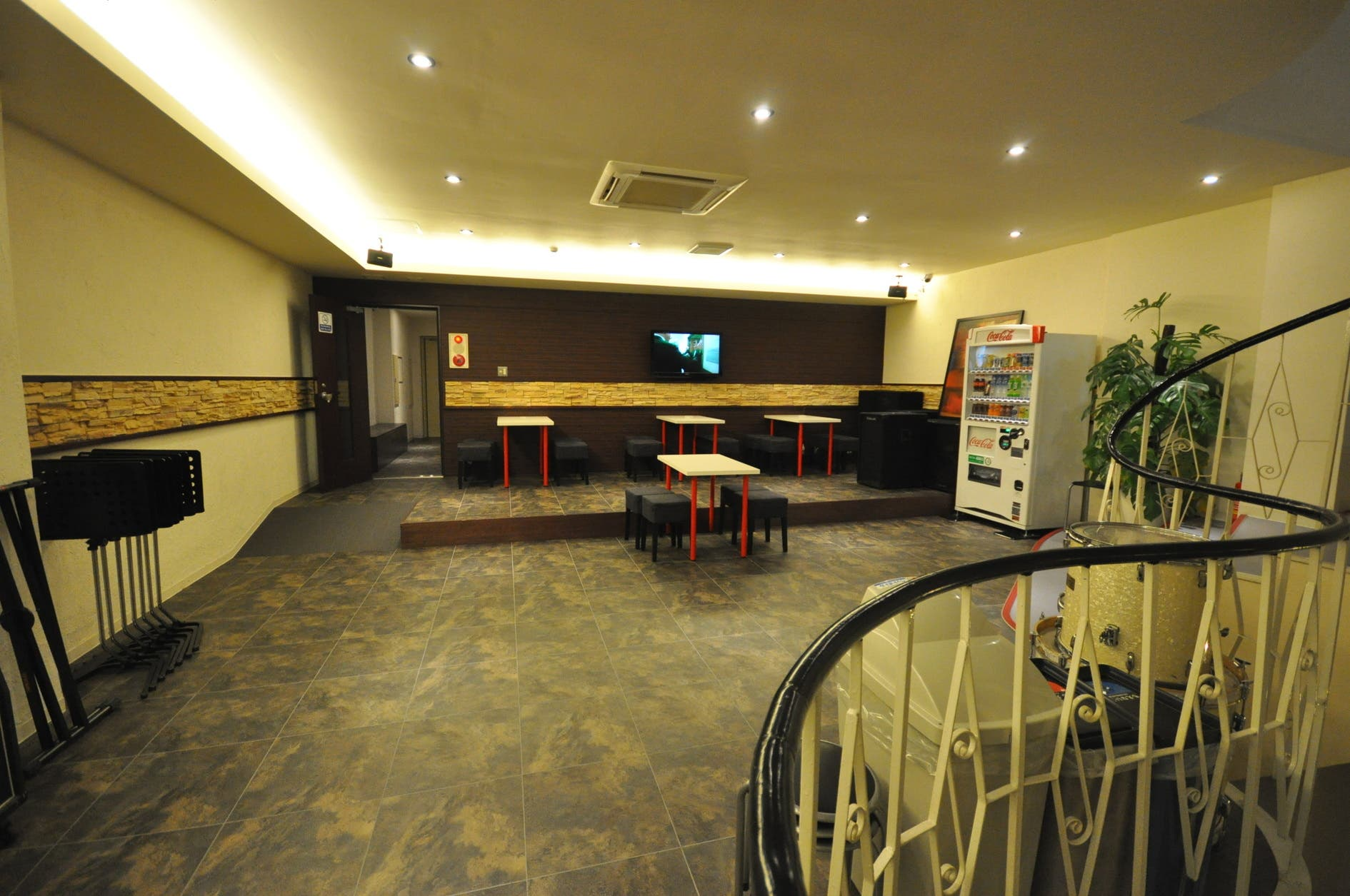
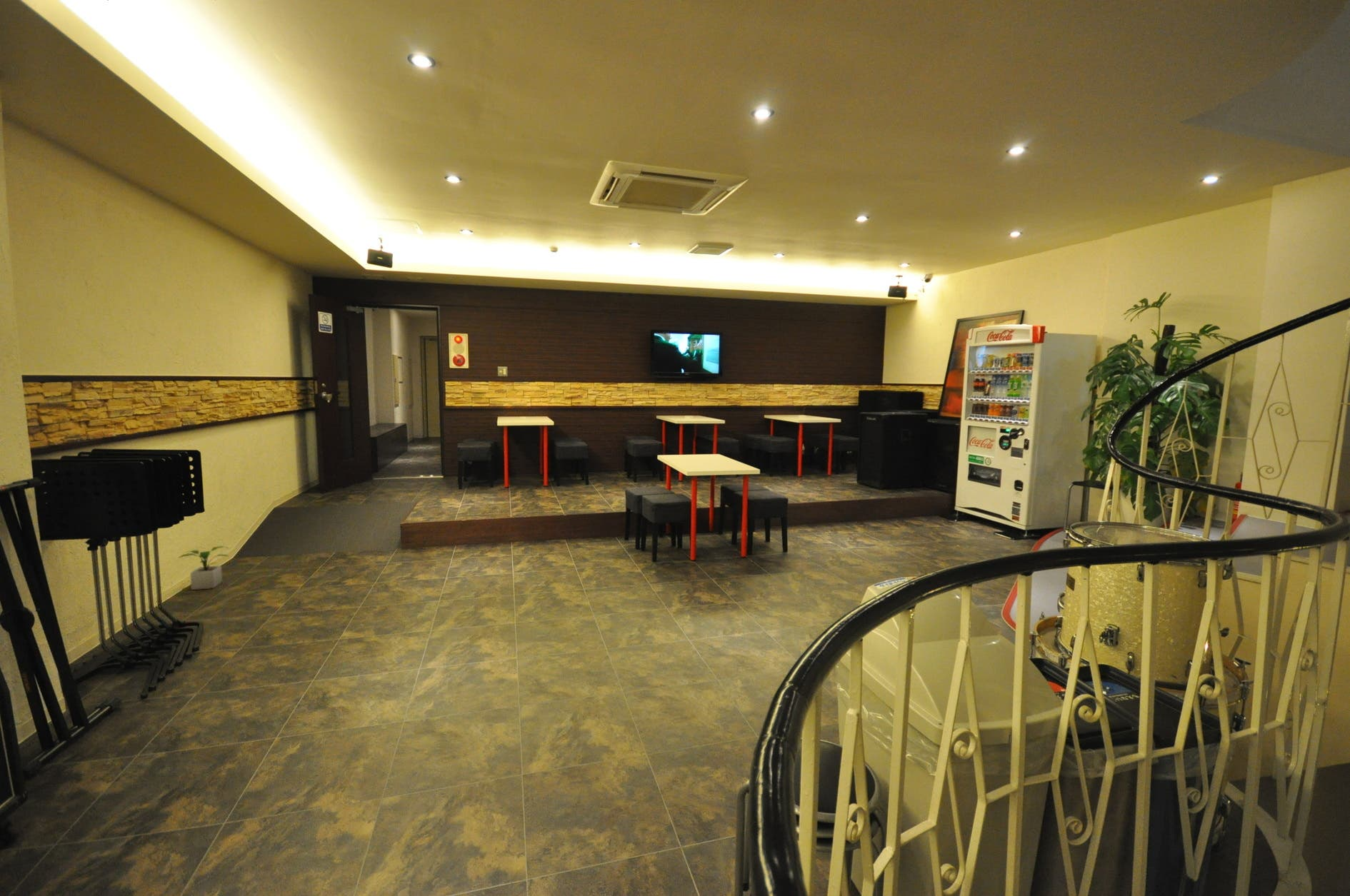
+ potted plant (204, 568)
